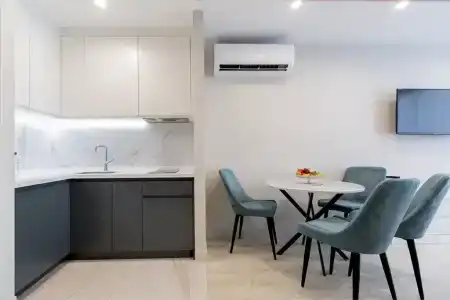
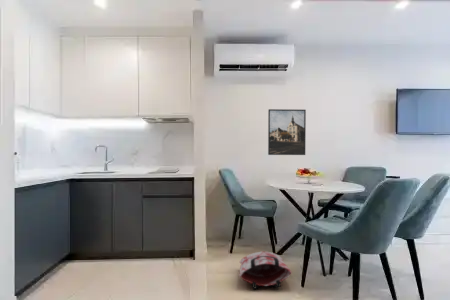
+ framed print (286, 132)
+ bag (263, 265)
